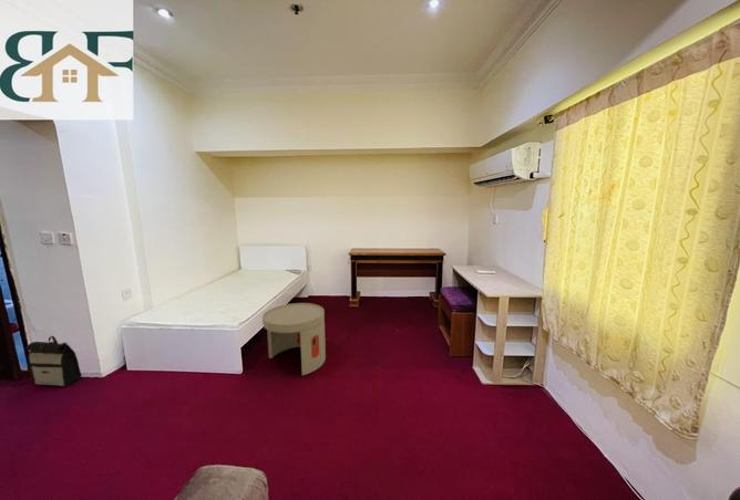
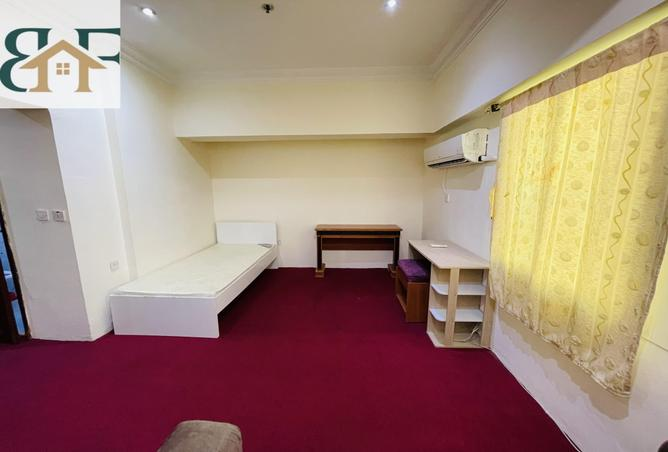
- side table (295, 336)
- backpack (53, 360)
